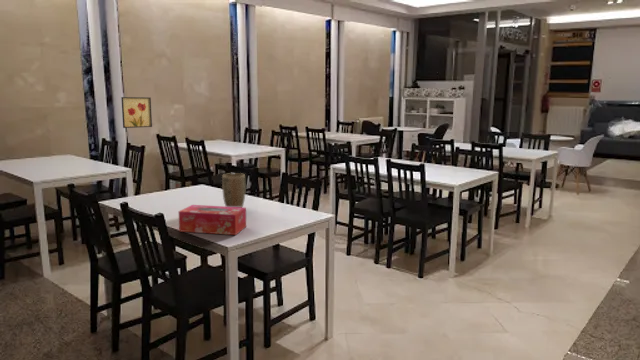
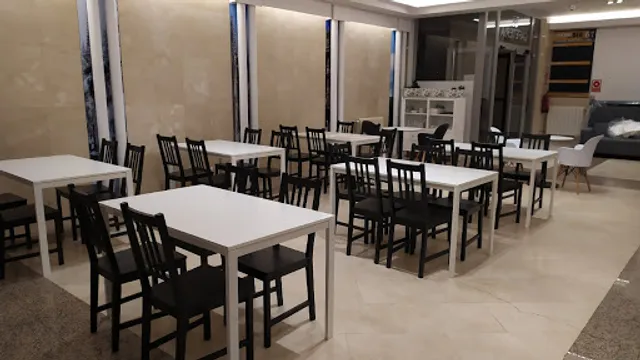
- wall art (136, 112)
- tissue box (213, 219)
- plant pot (234, 191)
